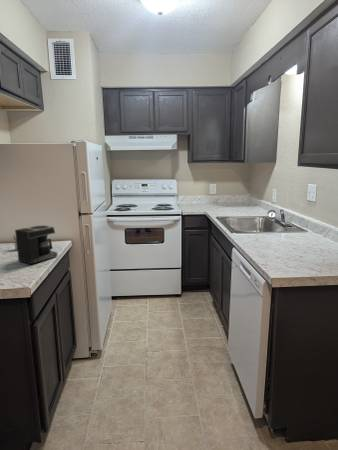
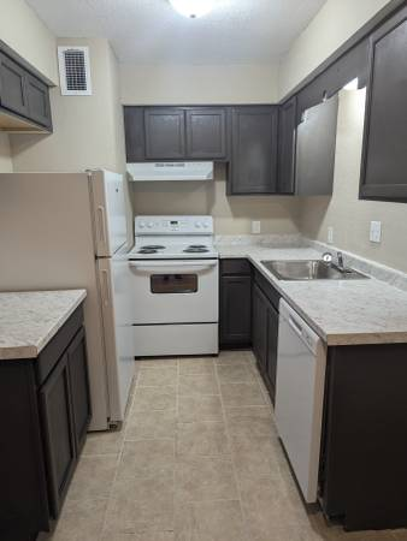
- coffee maker (24, 240)
